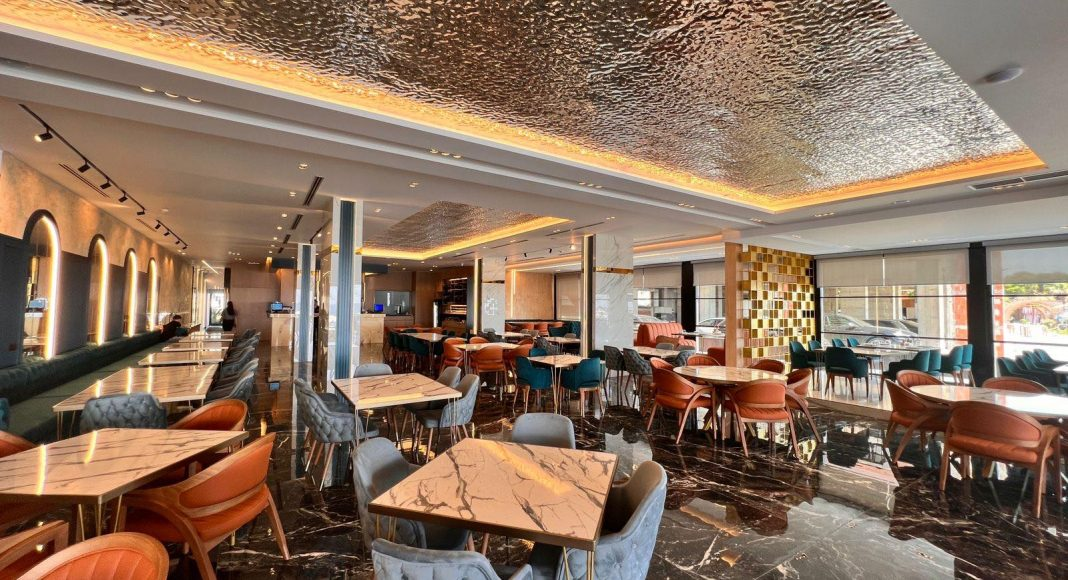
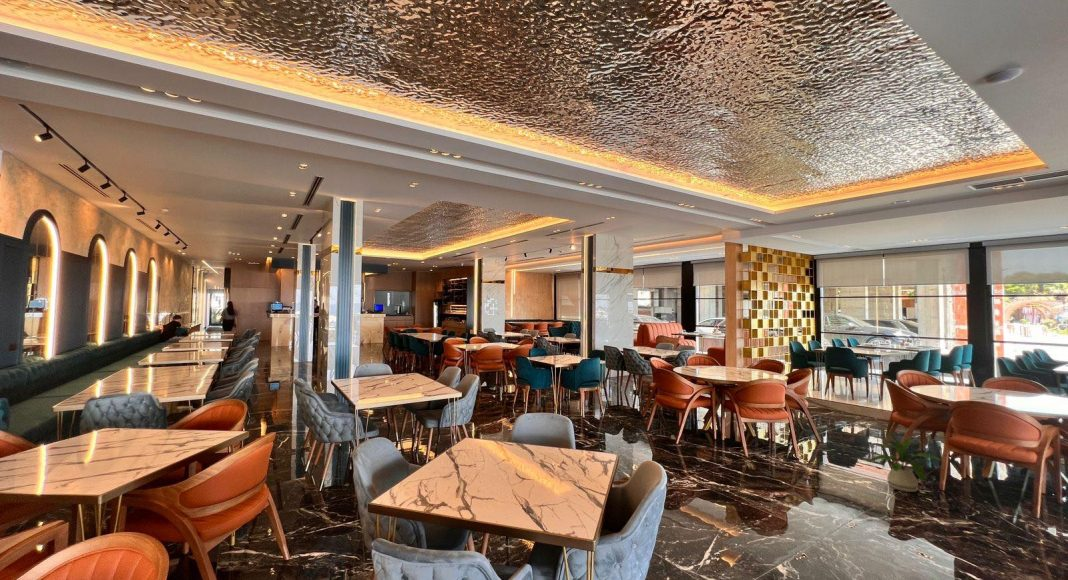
+ house plant (906, 462)
